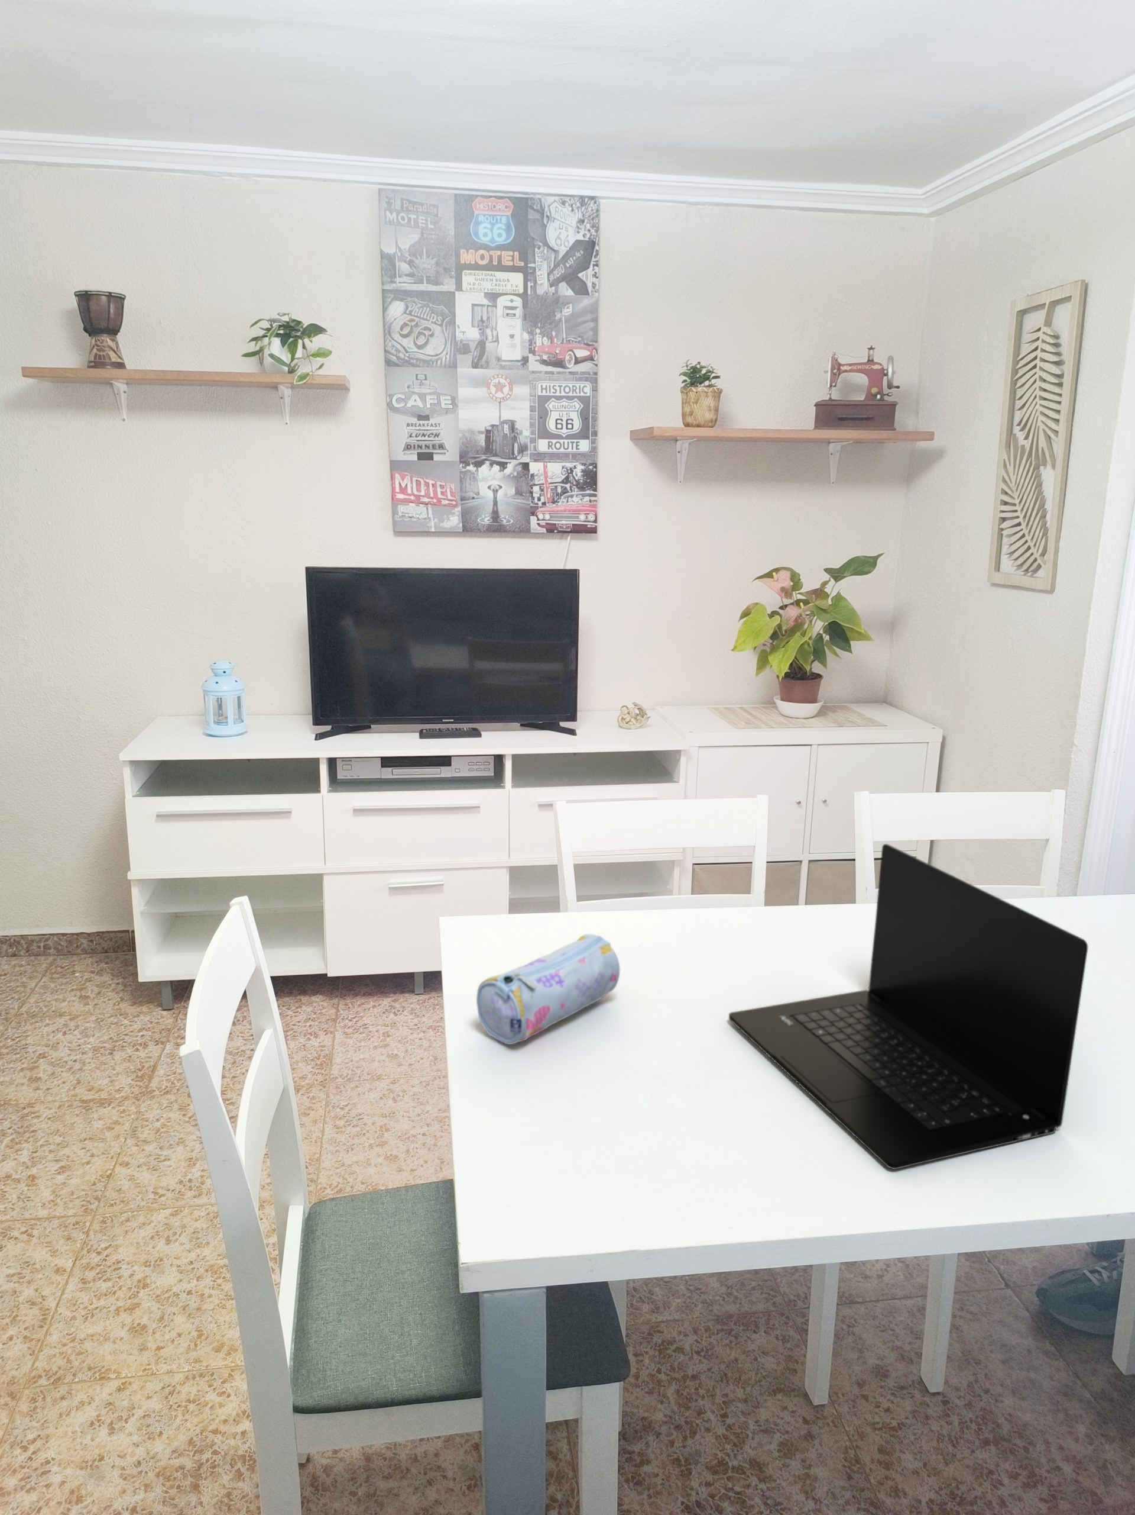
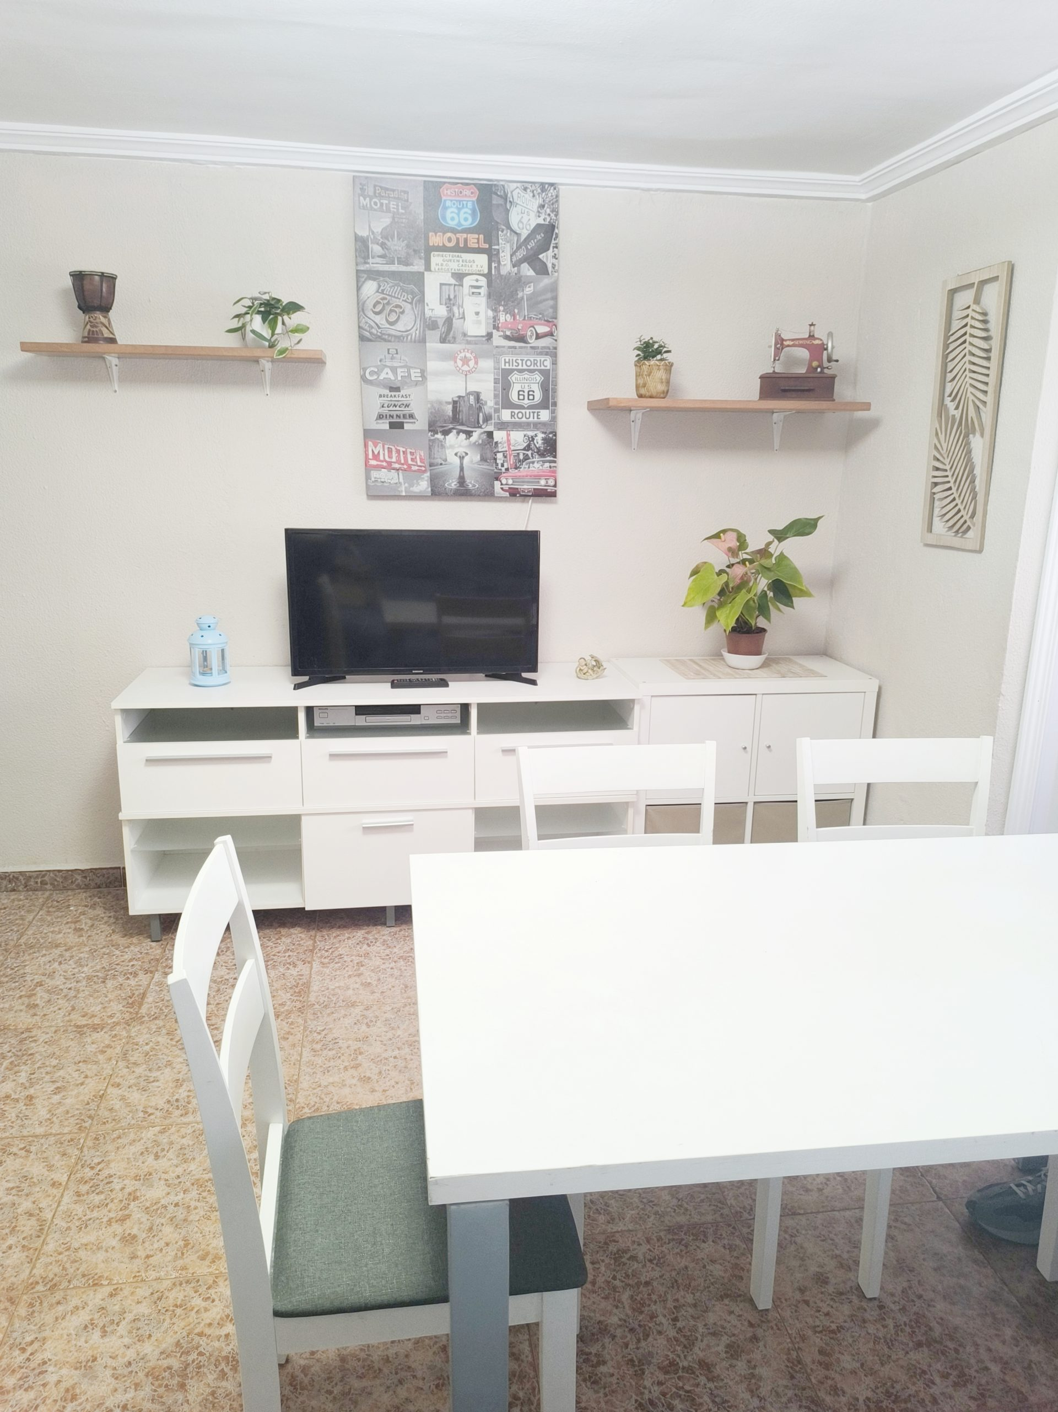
- laptop (887, 985)
- pencil case (550, 985)
